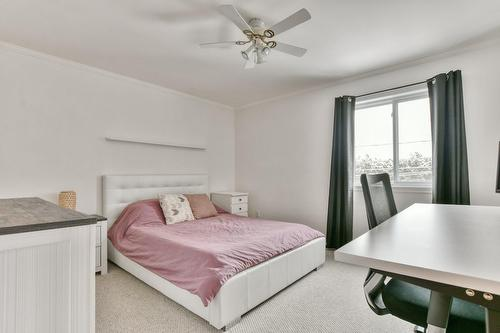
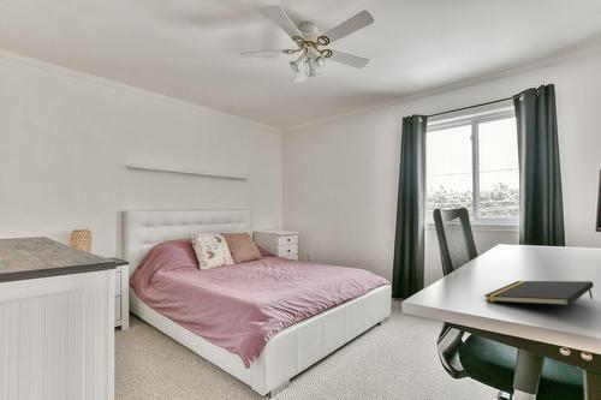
+ notepad (538, 291)
